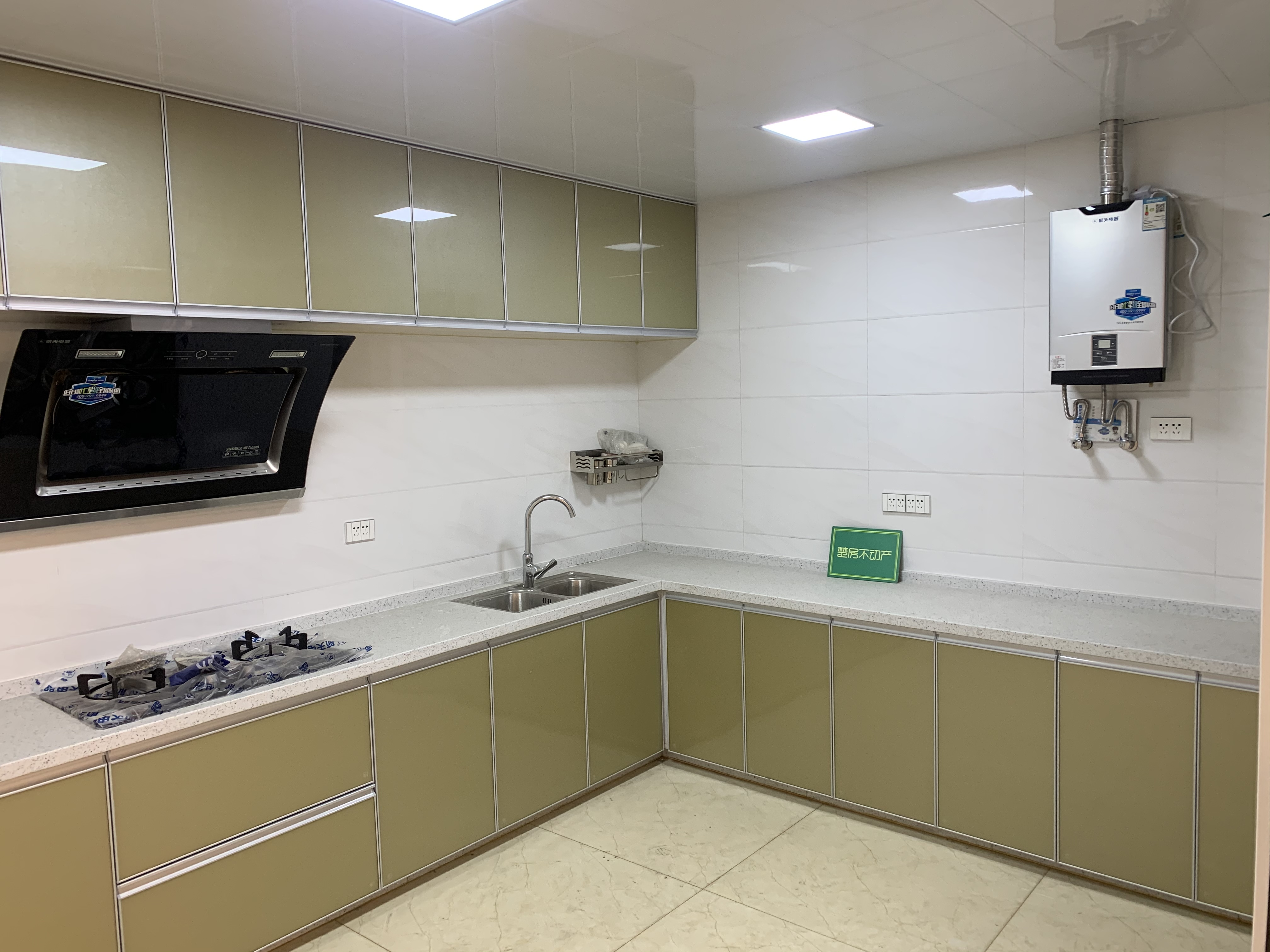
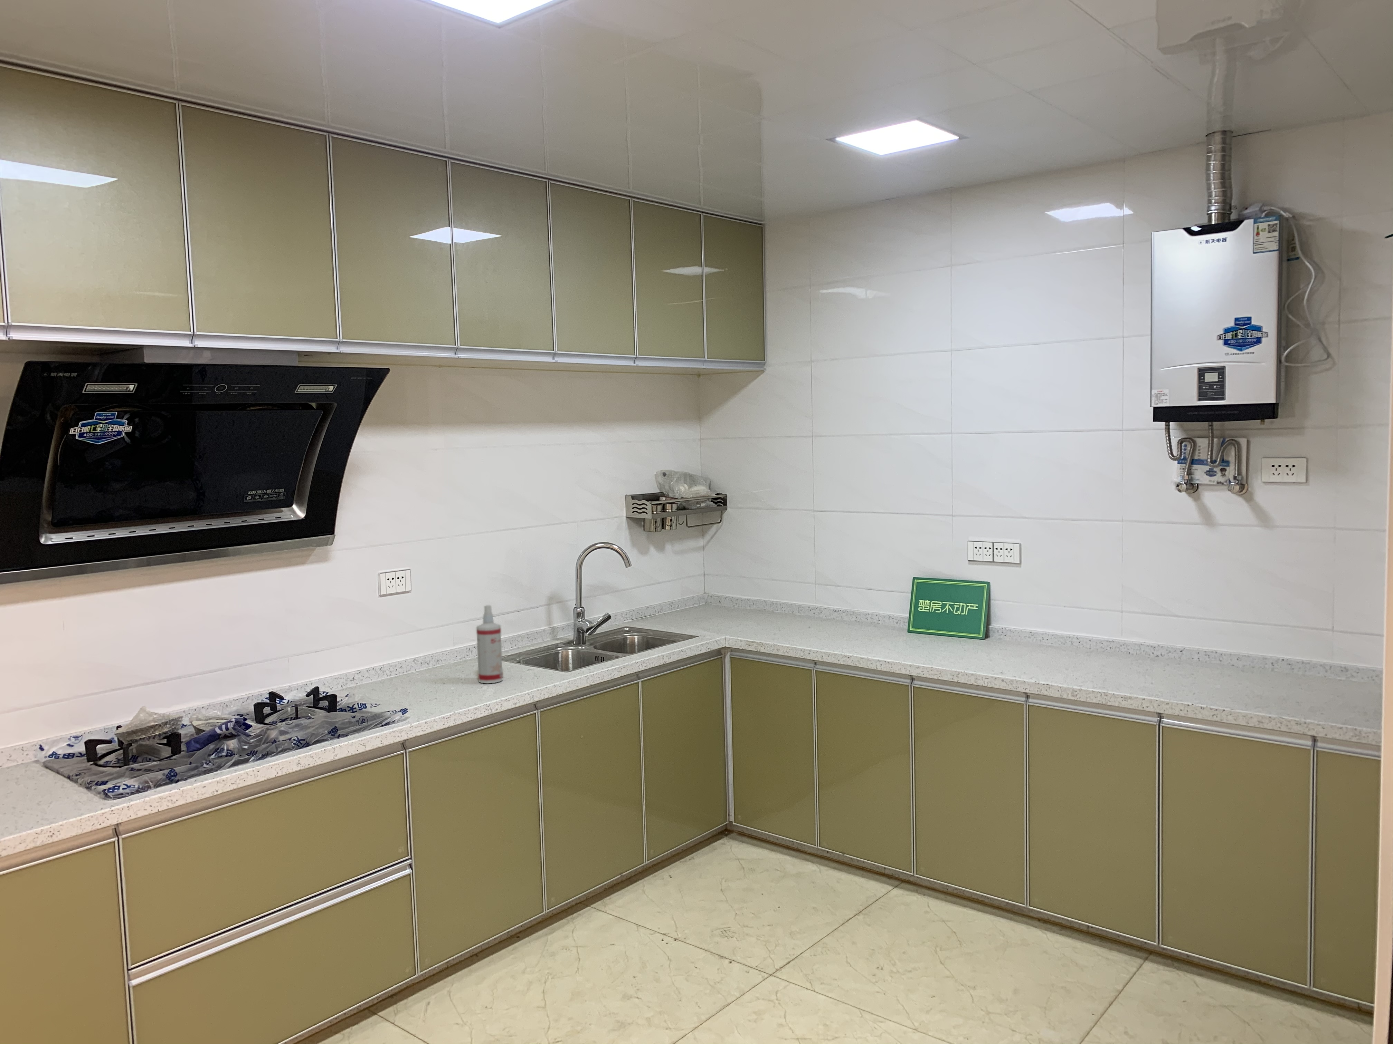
+ spray bottle (489, 643)
